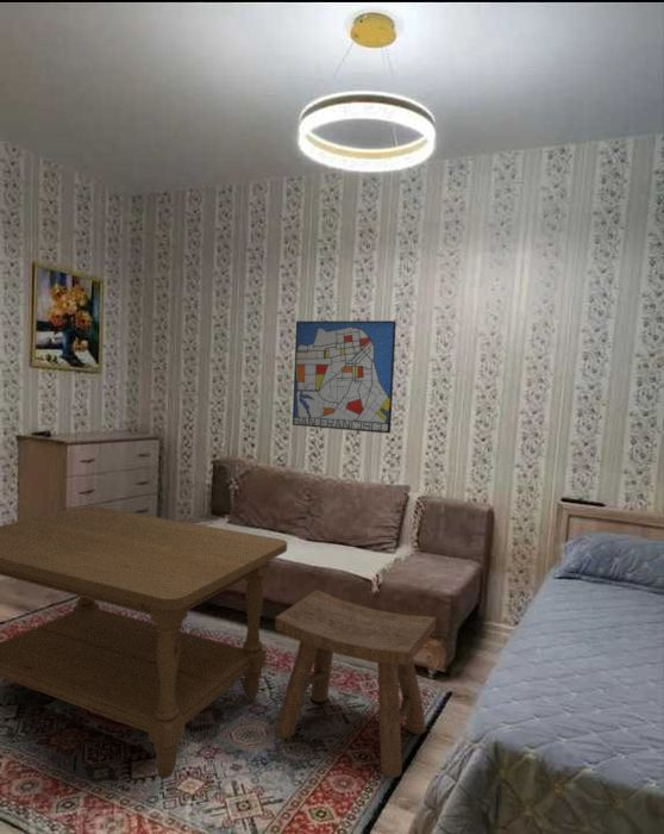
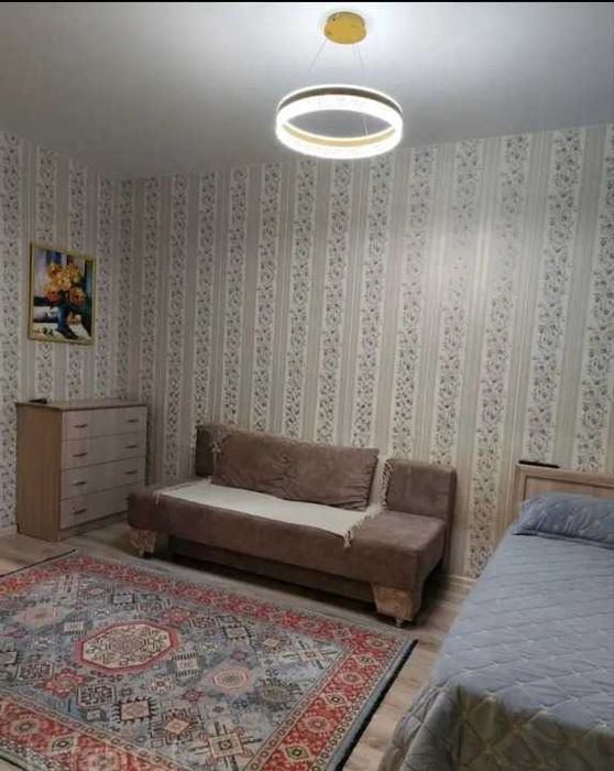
- stool (356, 658)
- coffee table (119, 621)
- wall art (342, 375)
